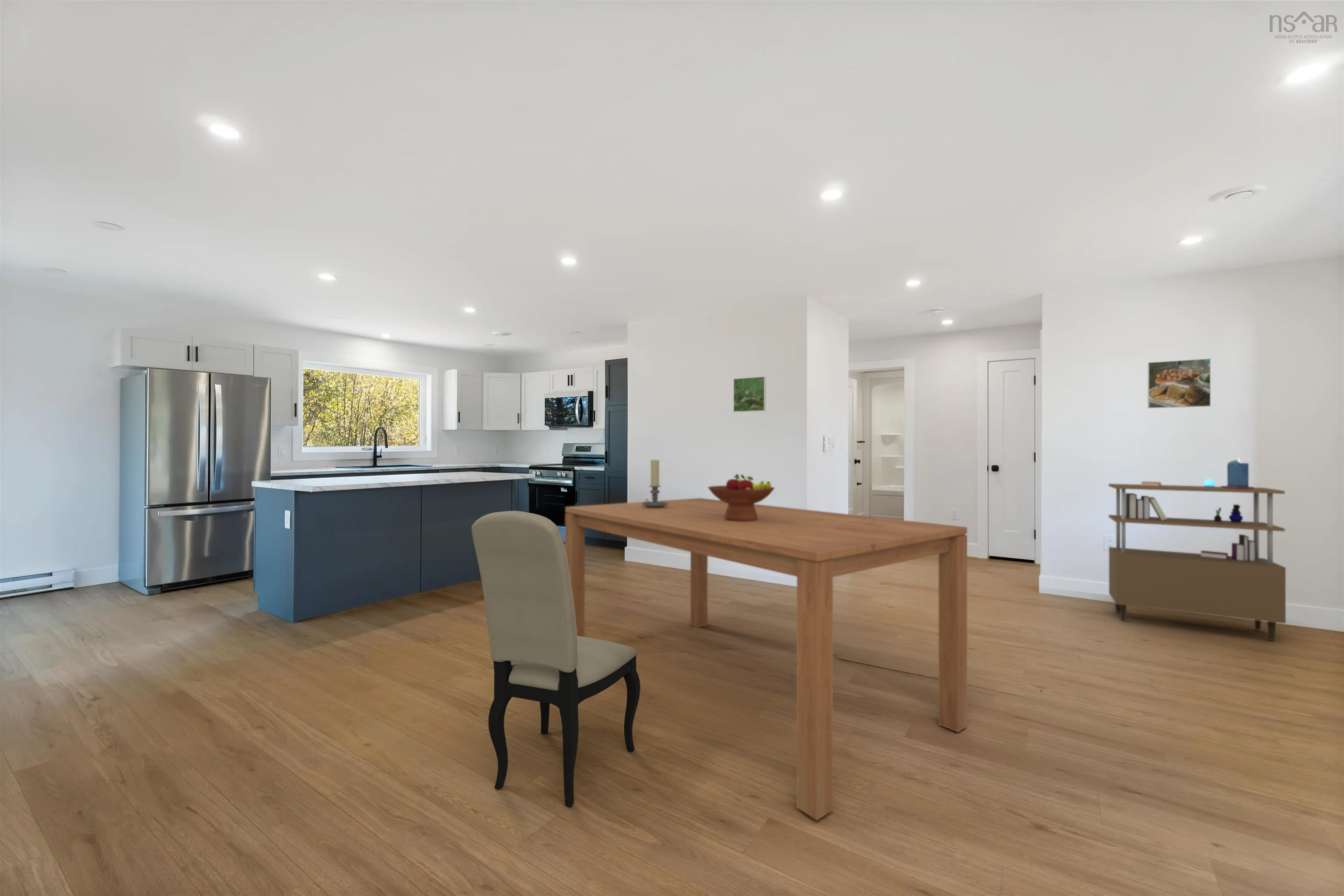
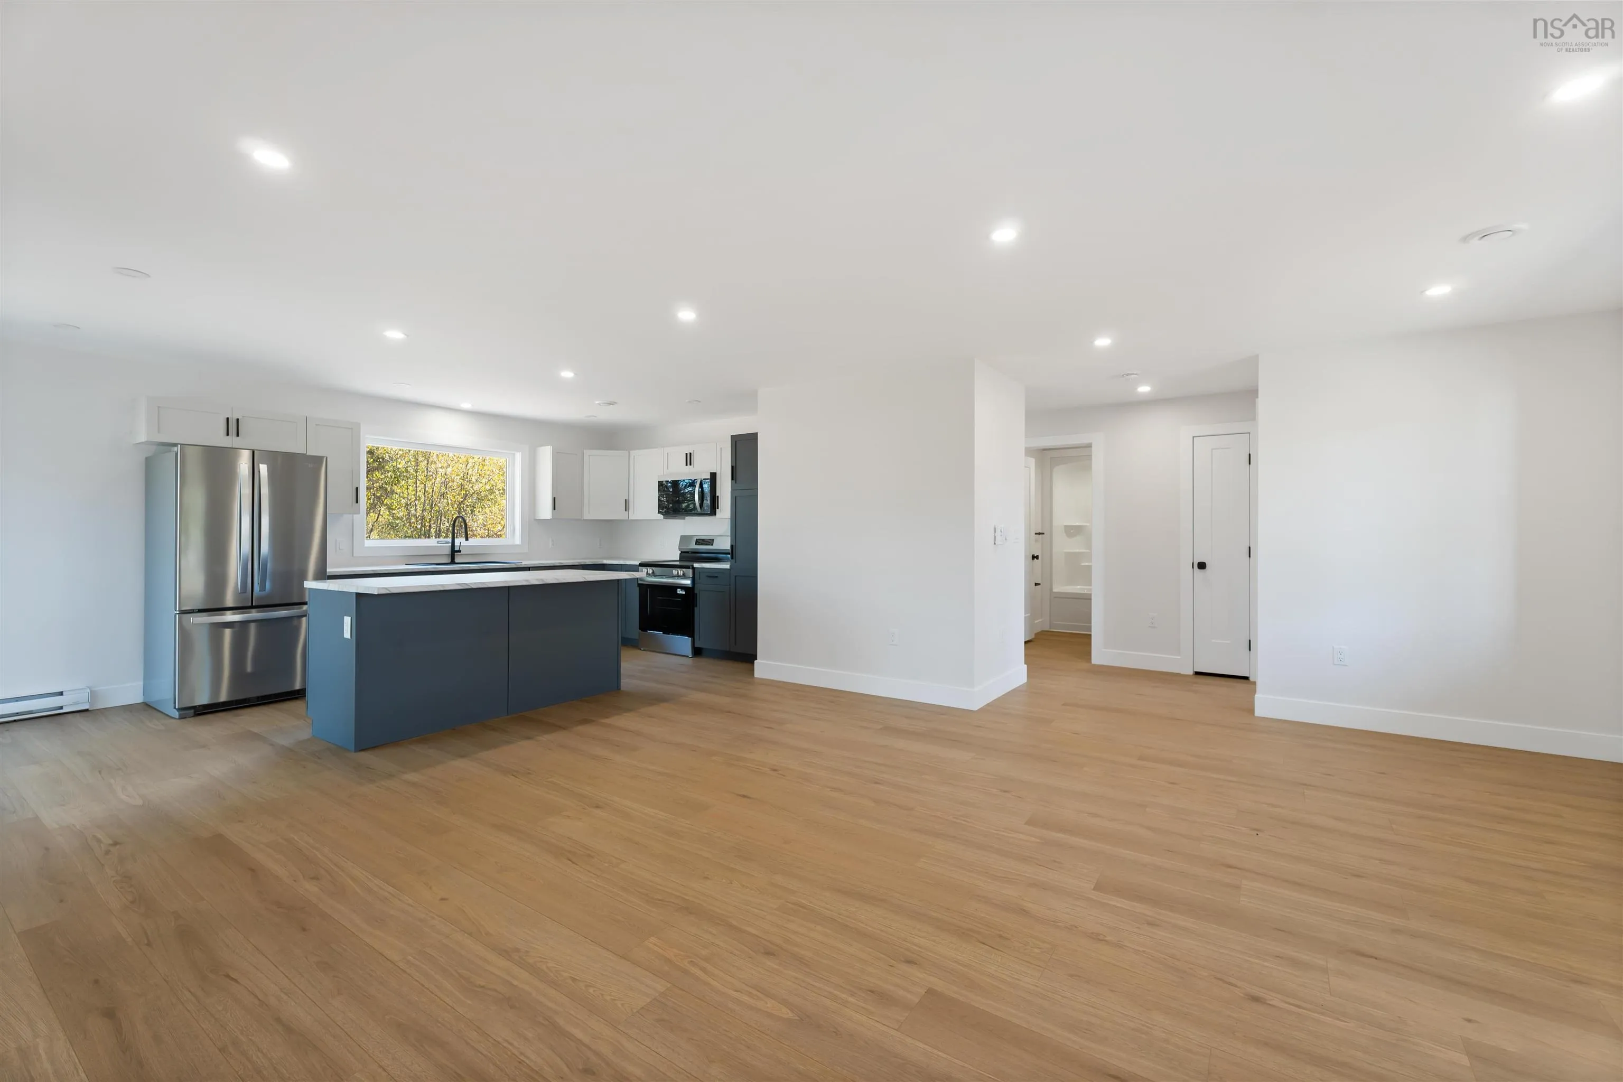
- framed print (1178, 384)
- candle (1237, 472)
- fruit bowl (741, 497)
- shelving unit (1188, 553)
- dining table (707, 601)
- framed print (749, 394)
- candle holder (653, 482)
- dining chair (560, 636)
